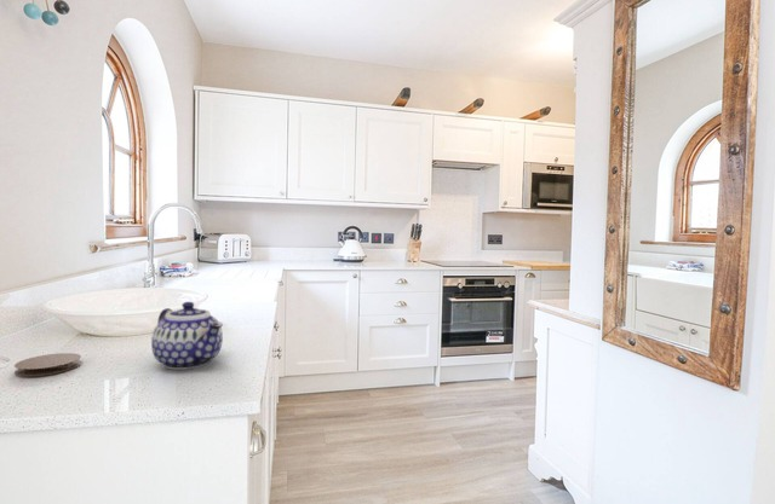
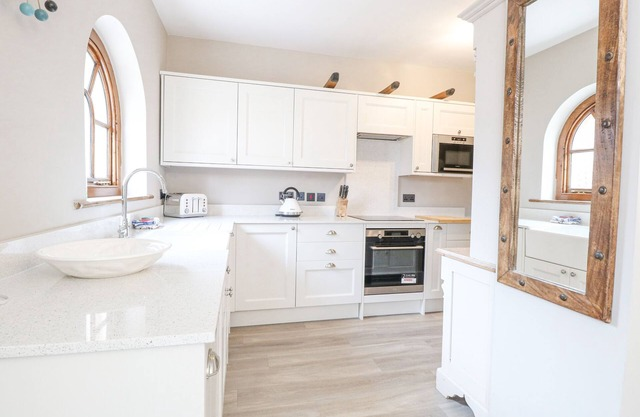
- coaster (48, 364)
- teapot (188, 331)
